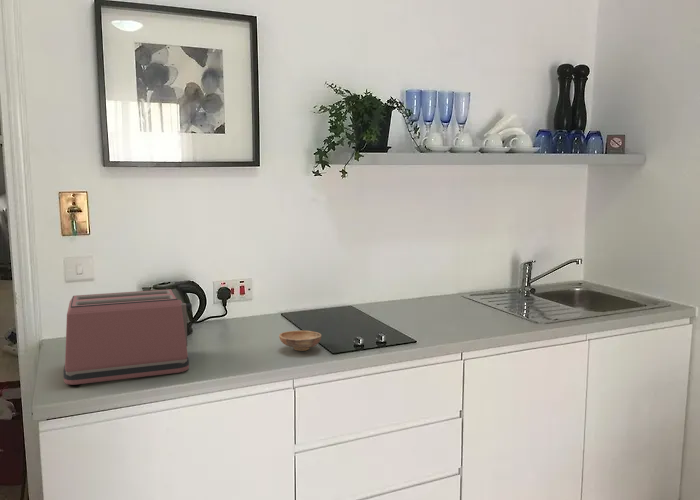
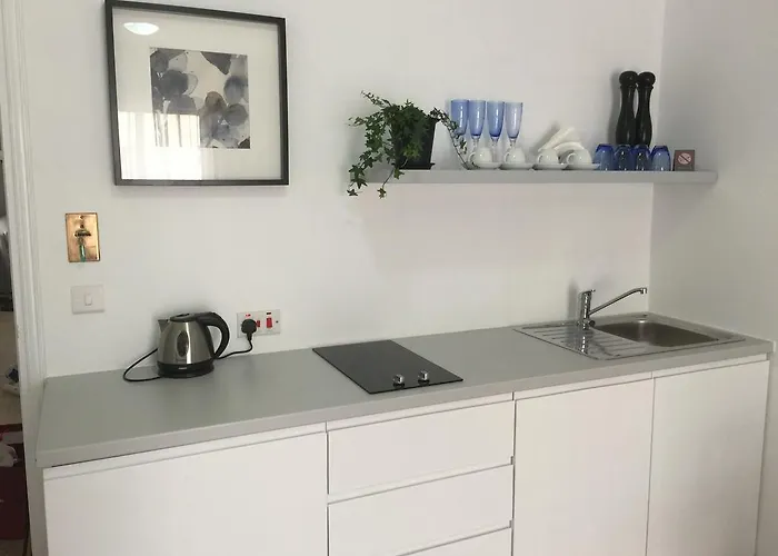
- bowl (300, 341)
- toaster (129, 332)
